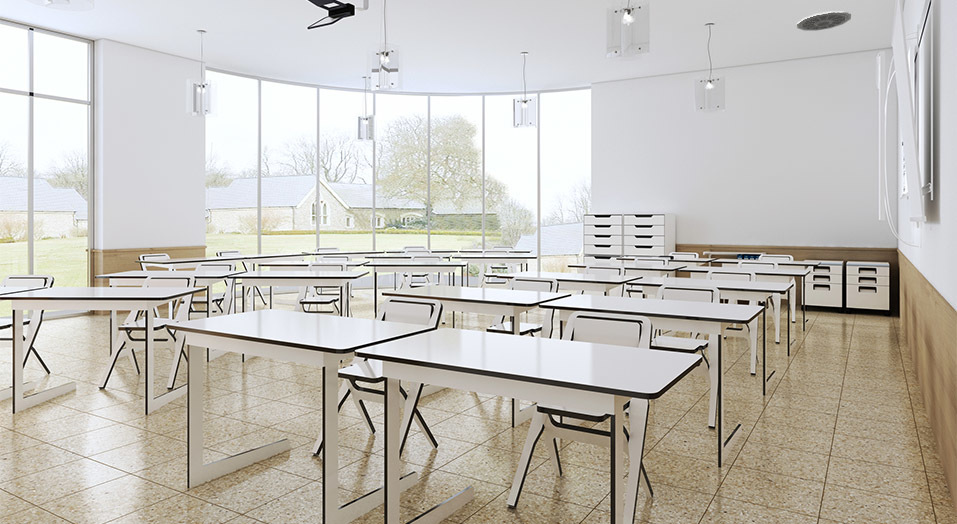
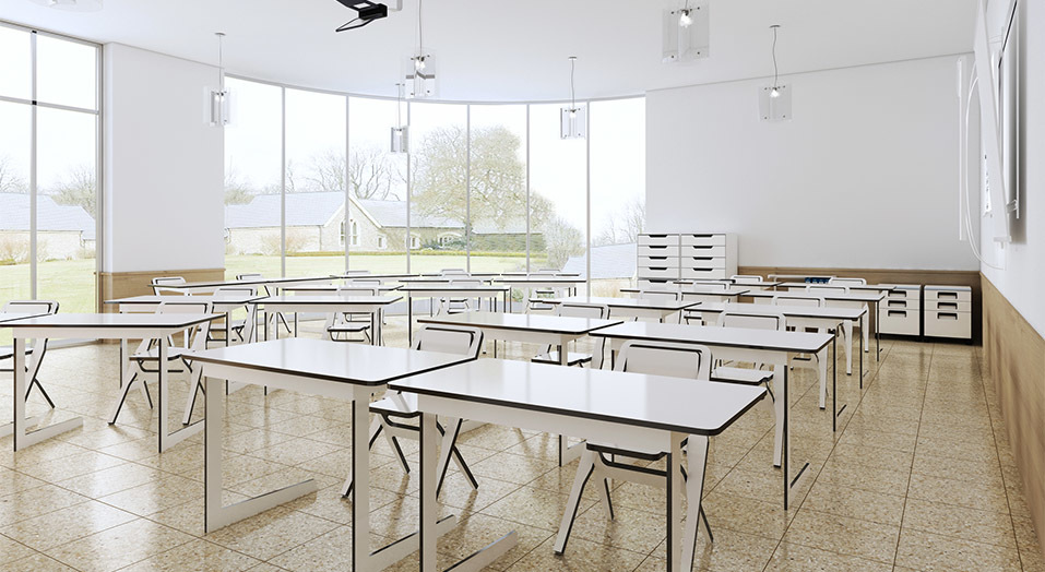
- ceiling vent (823, 22)
